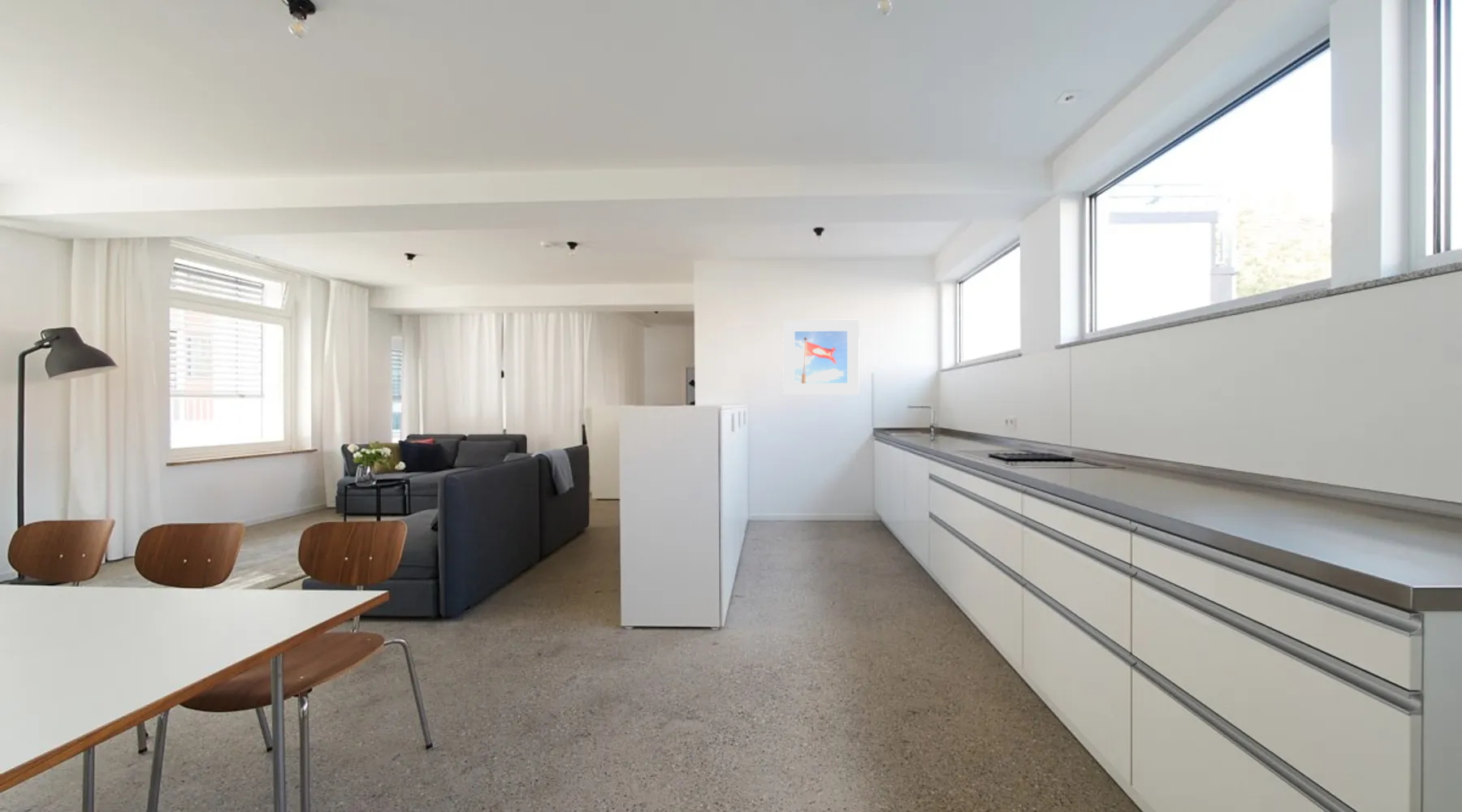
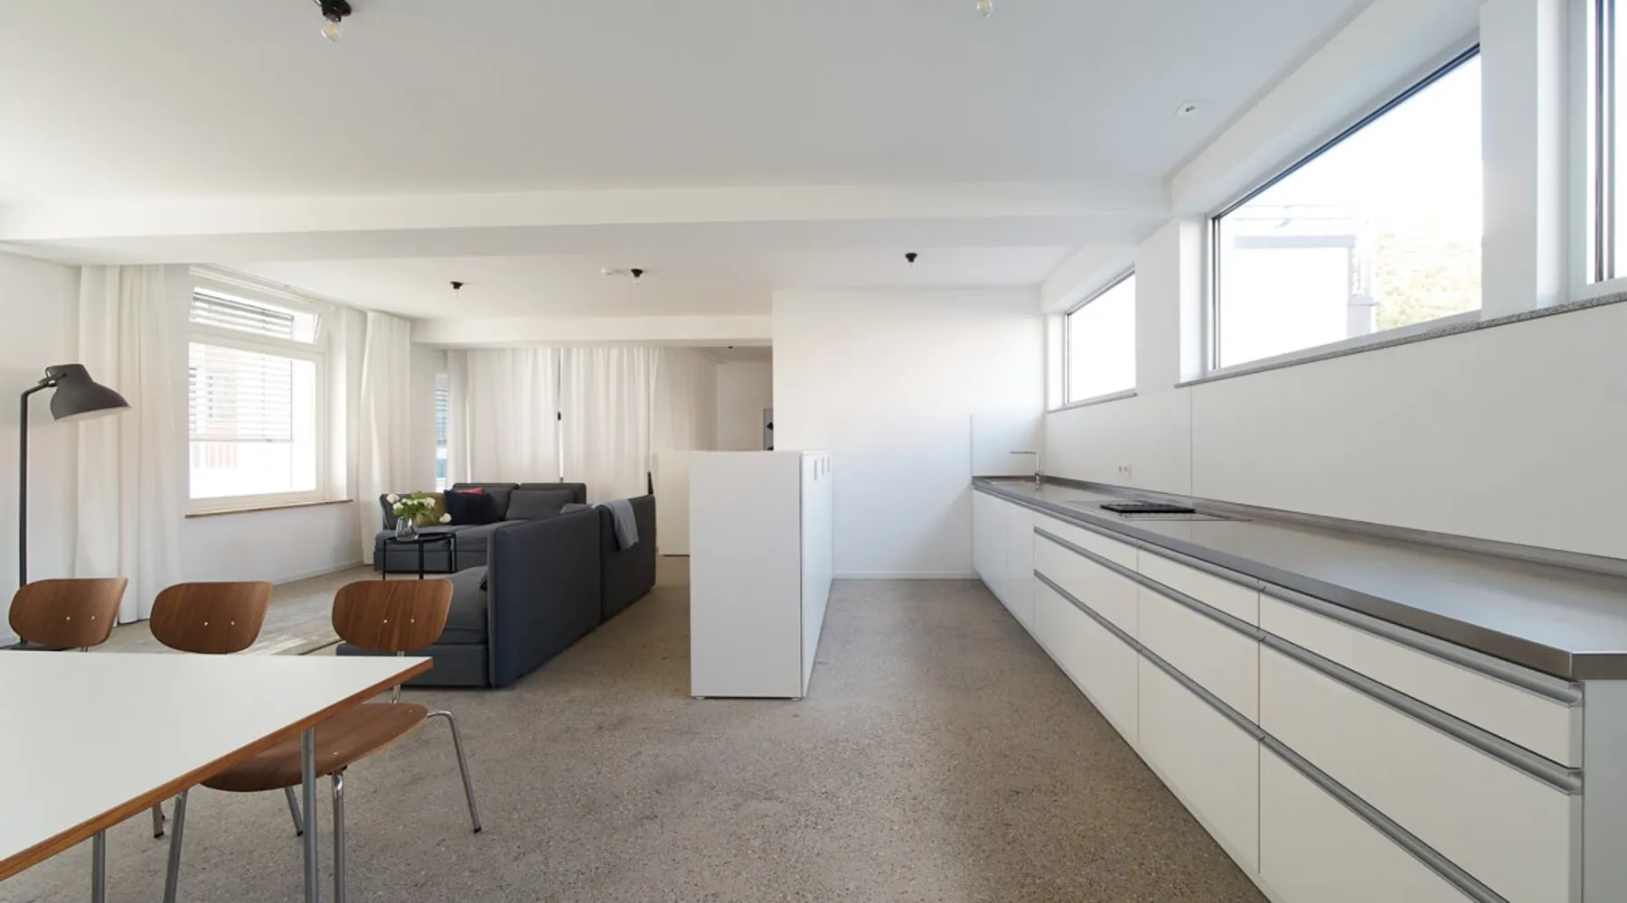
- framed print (820, 356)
